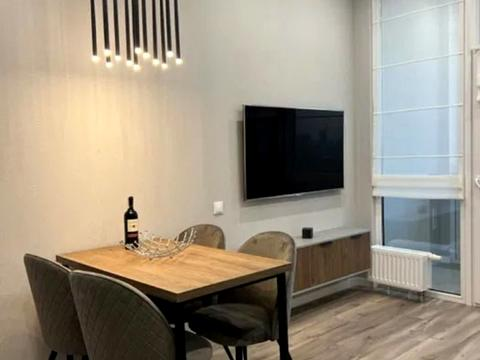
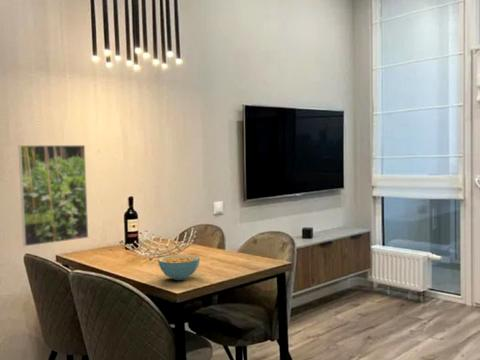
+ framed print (55, 193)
+ cereal bowl (179, 268)
